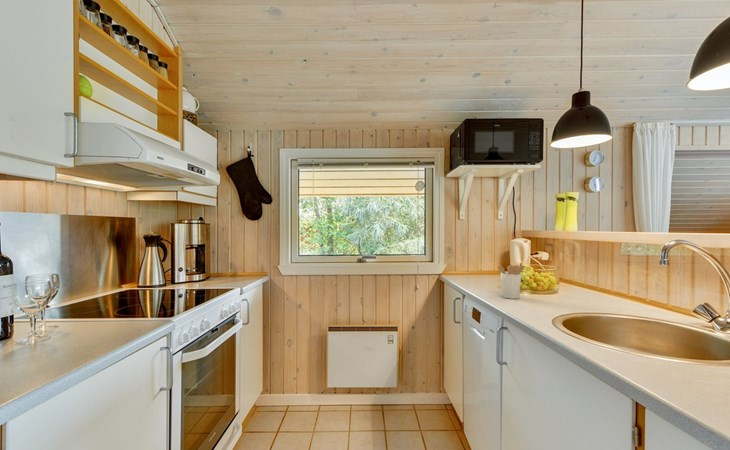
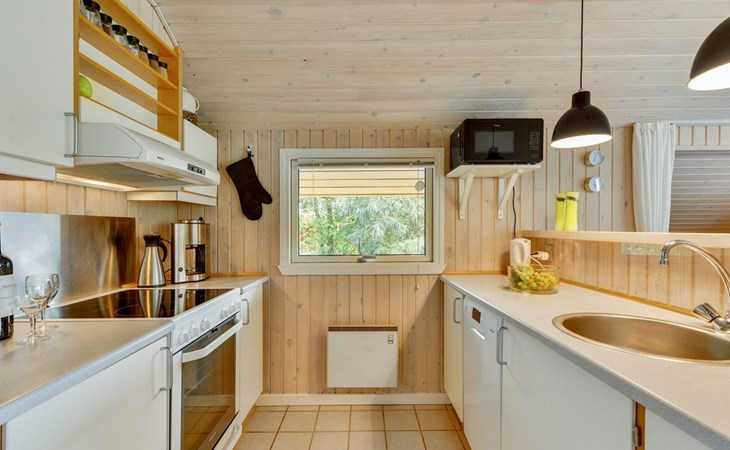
- utensil holder (512, 279)
